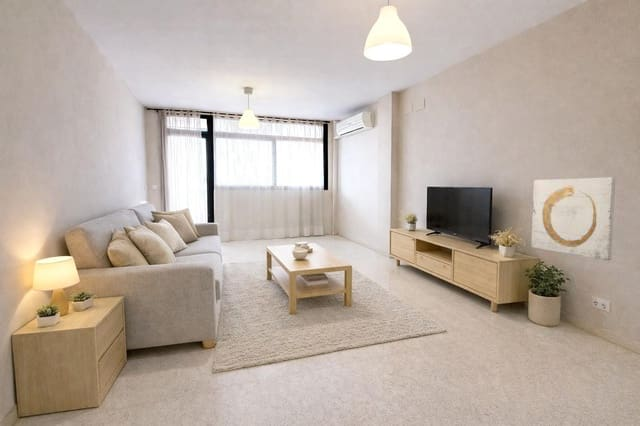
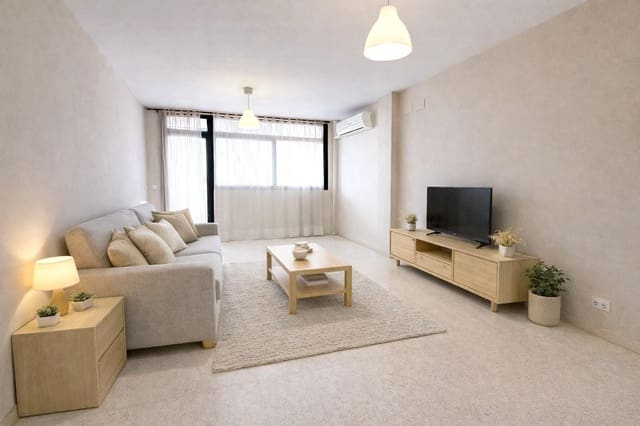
- wall art (568, 216)
